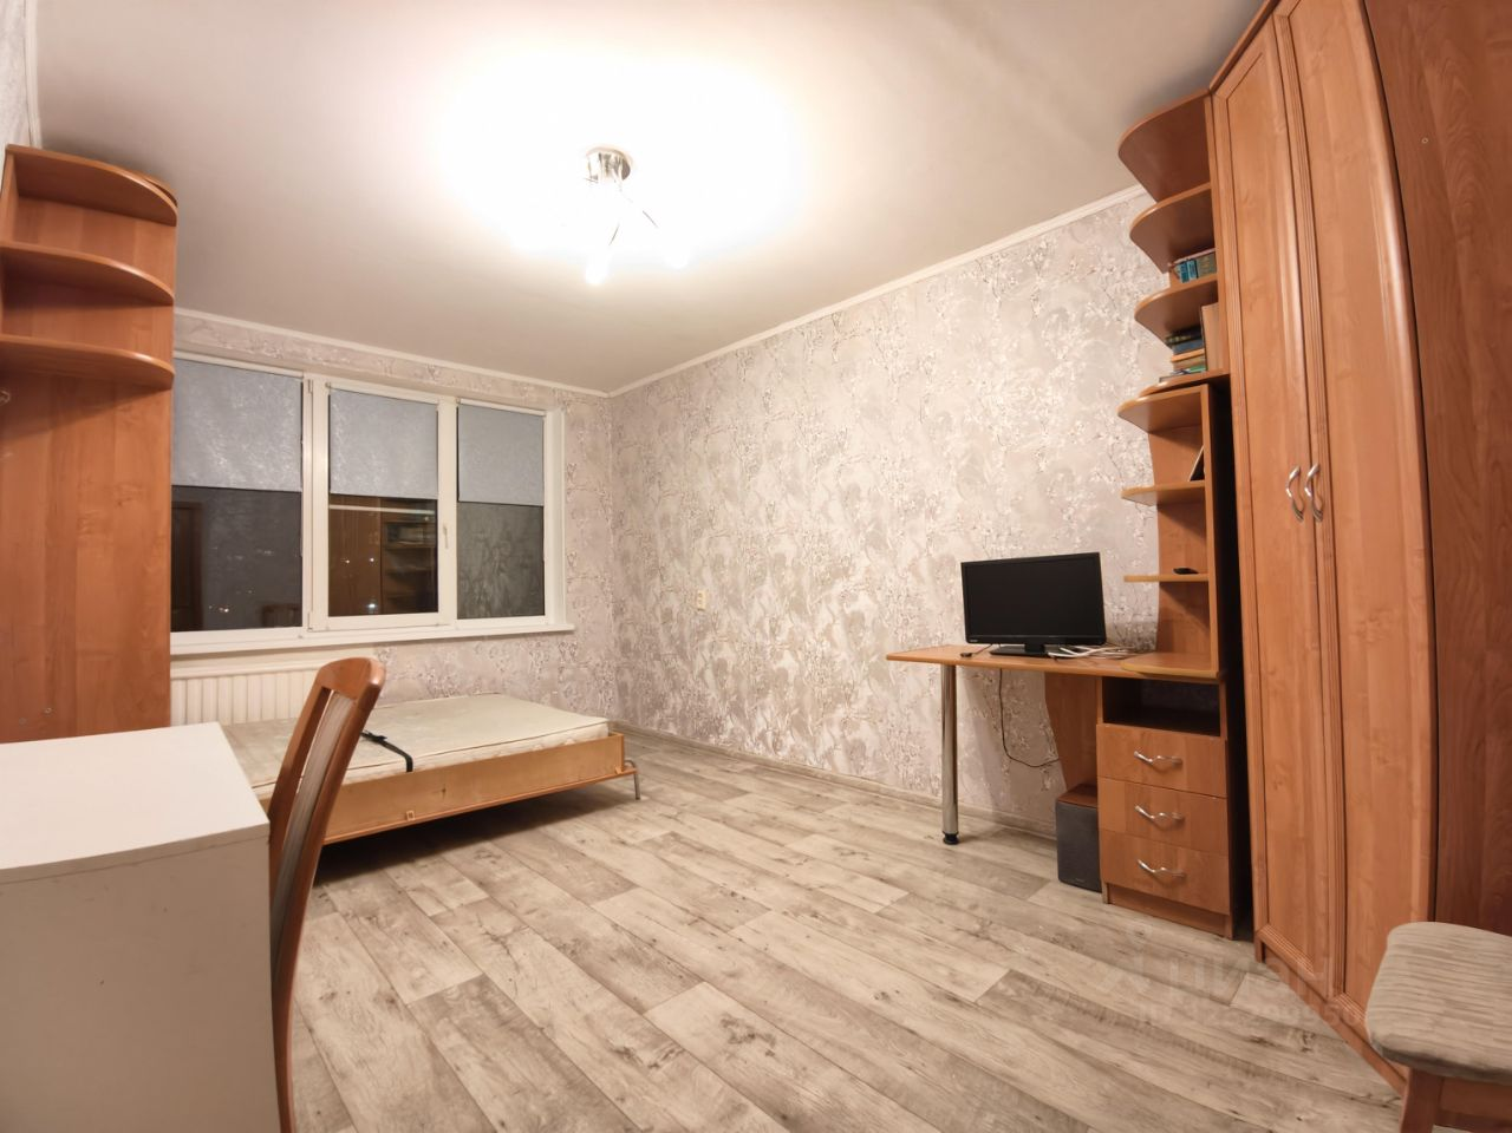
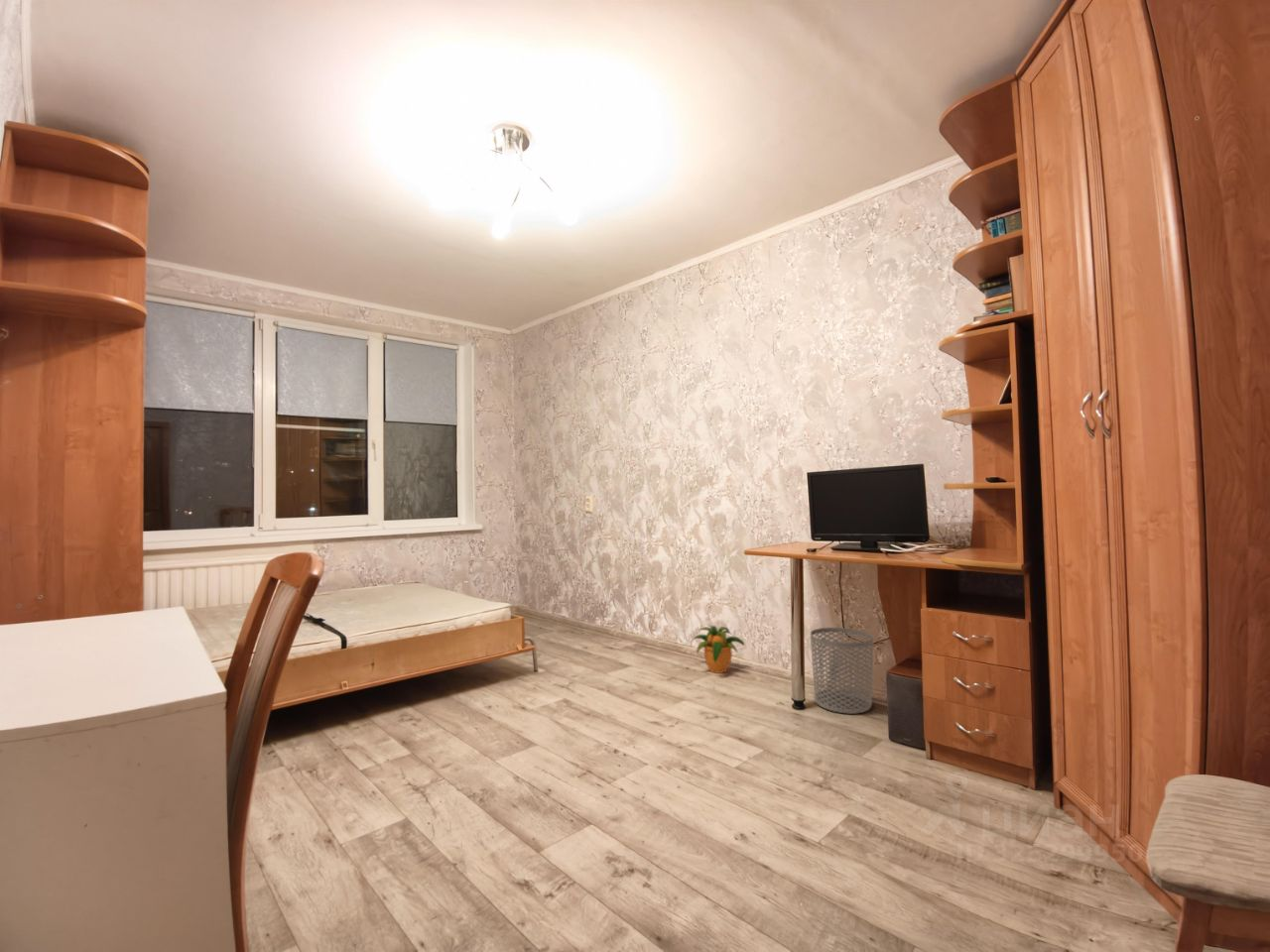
+ potted plant (714, 646)
+ waste bin (841, 668)
